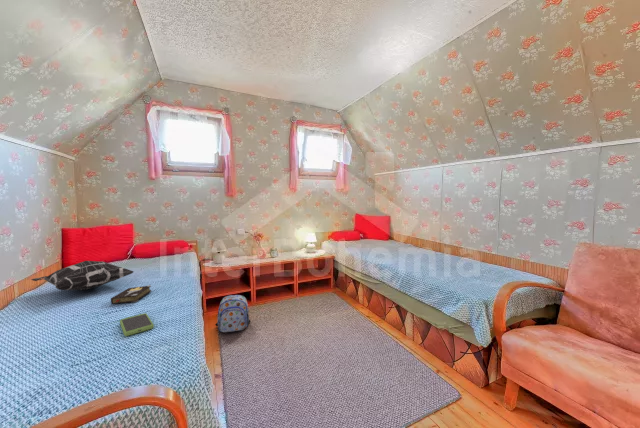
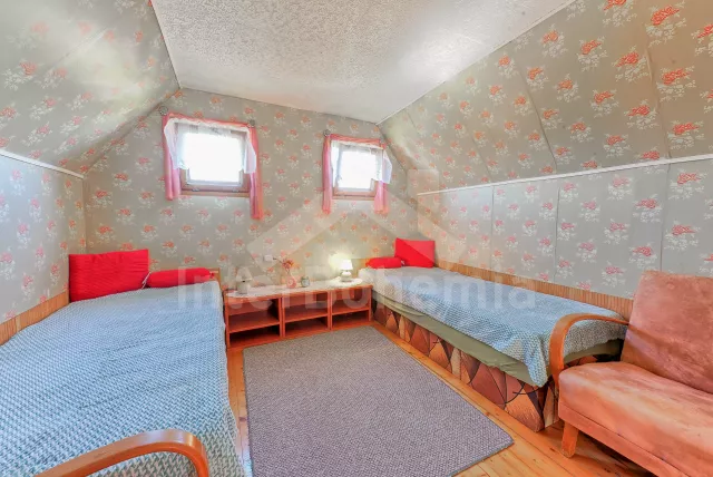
- hardback book (132, 293)
- backpack (233, 313)
- decorative pillow (84, 275)
- tablet (136, 323)
